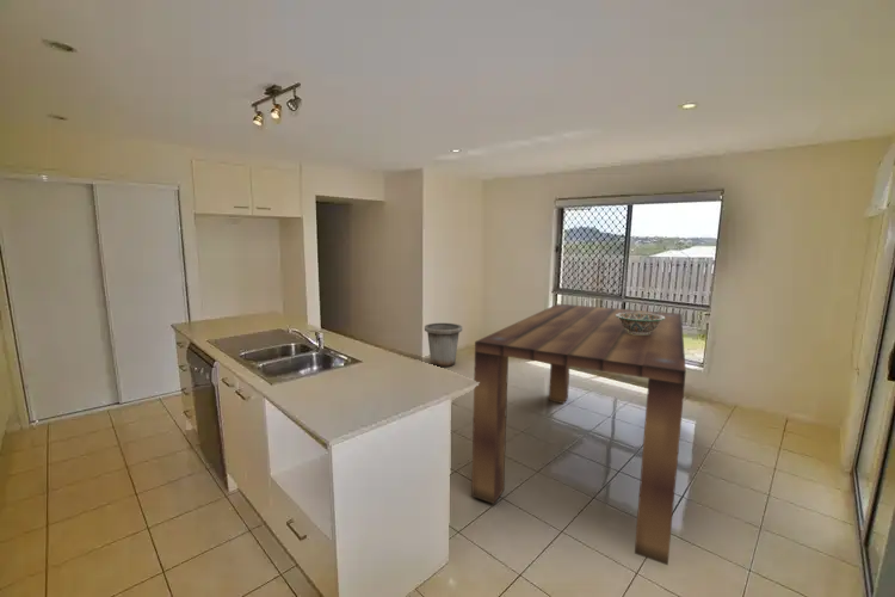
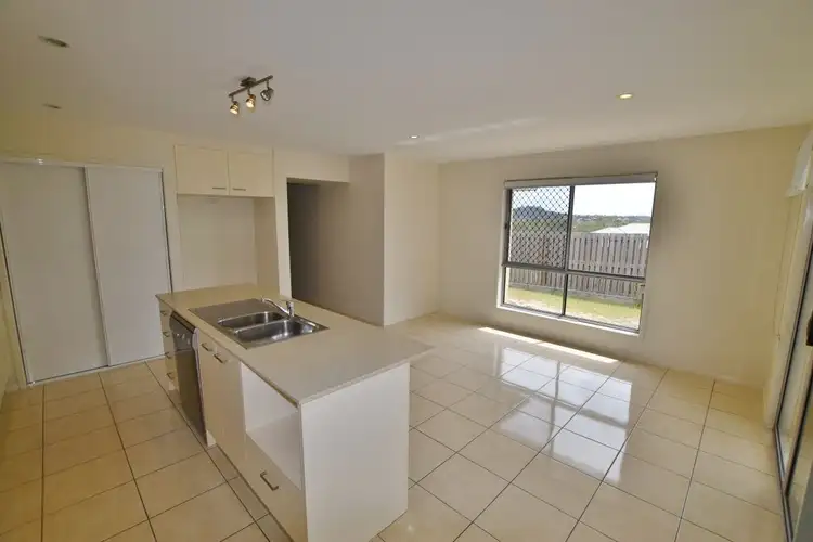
- dining table (599, 370)
- decorative bowl (638, 324)
- trash can (443, 344)
